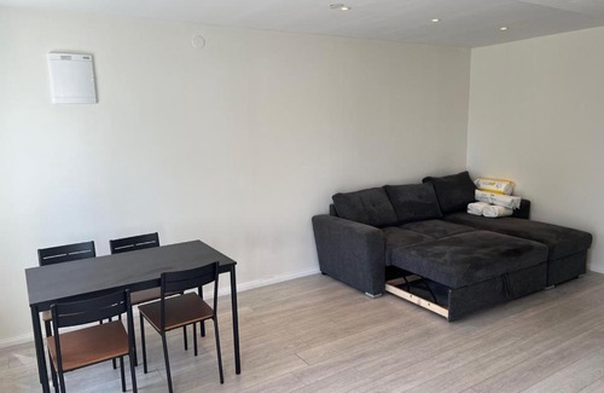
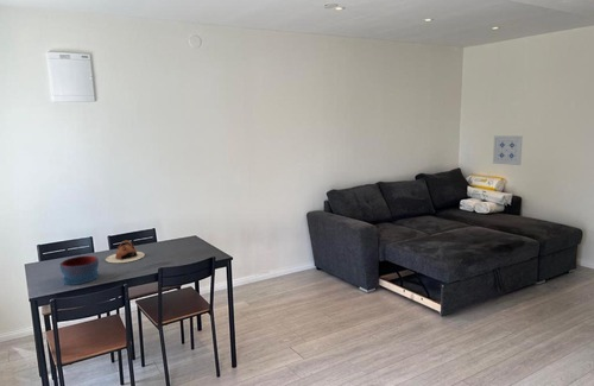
+ wall art (506, 150)
+ teapot (124, 248)
+ bowl (80, 270)
